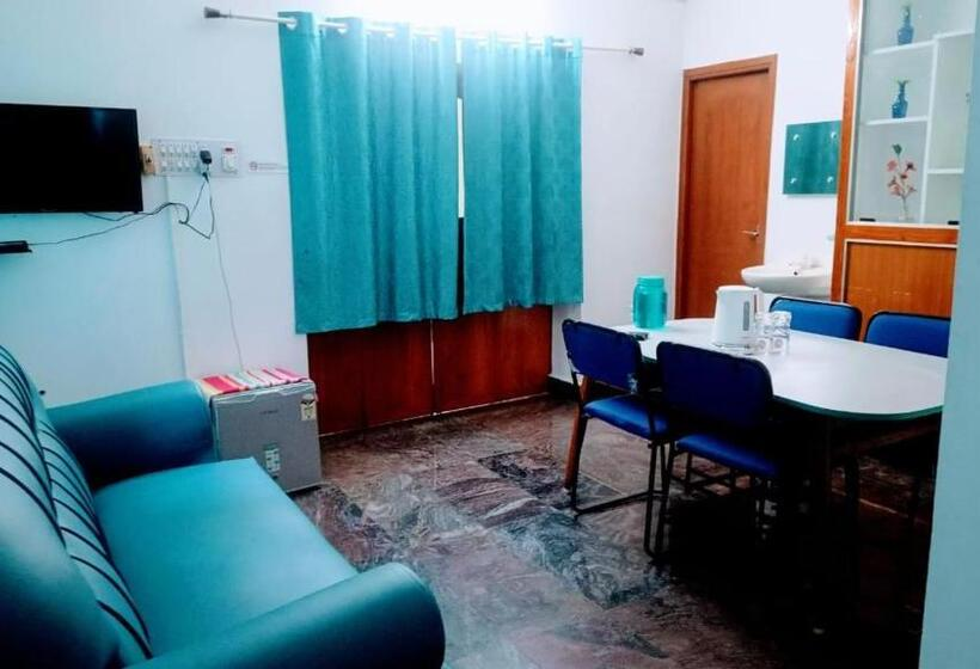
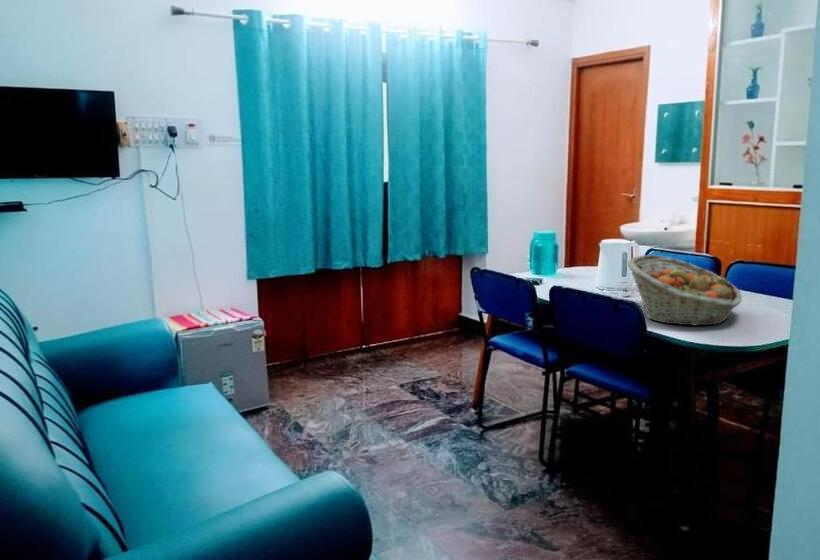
+ fruit basket (683, 288)
